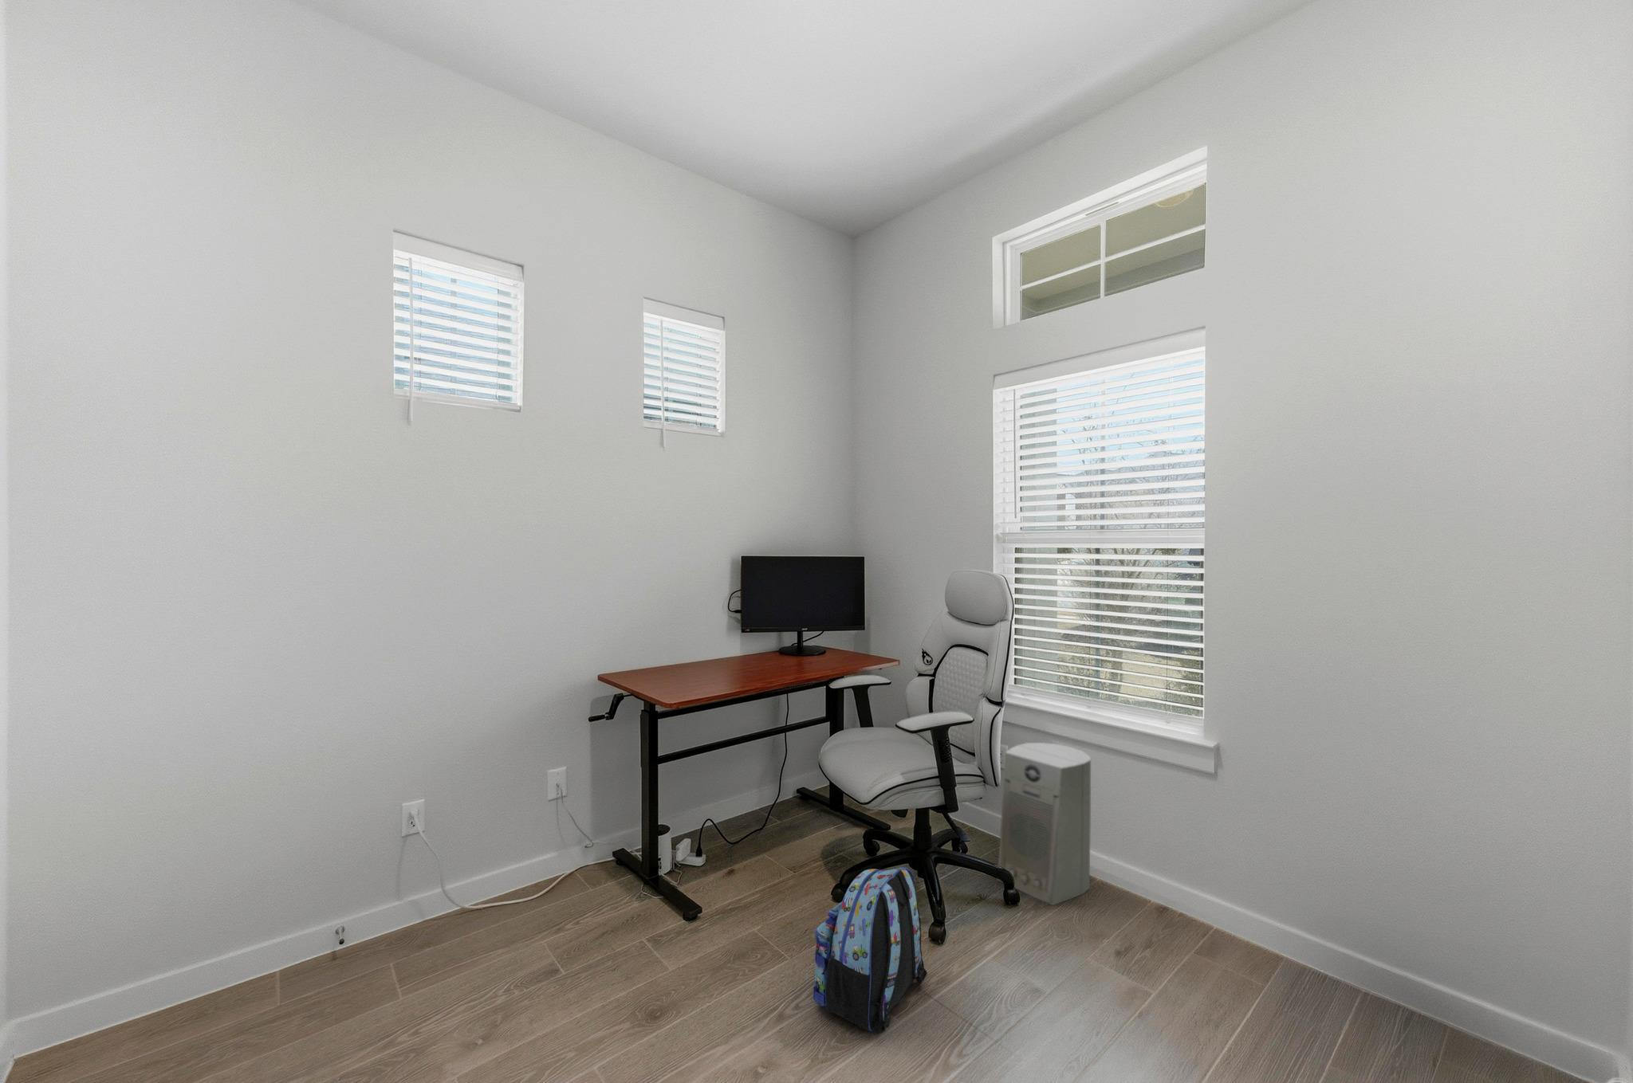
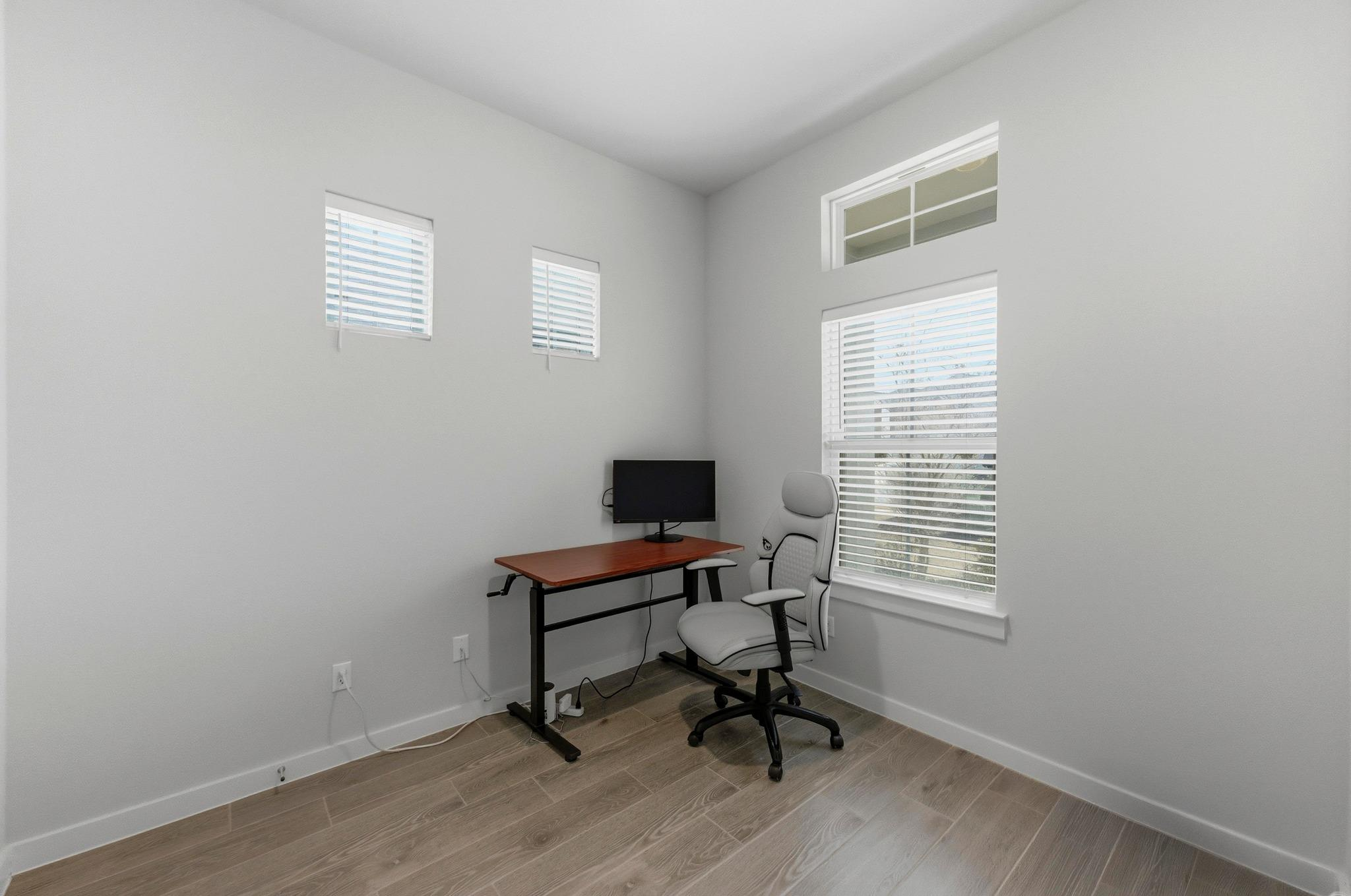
- backpack (870, 932)
- fan (1050, 816)
